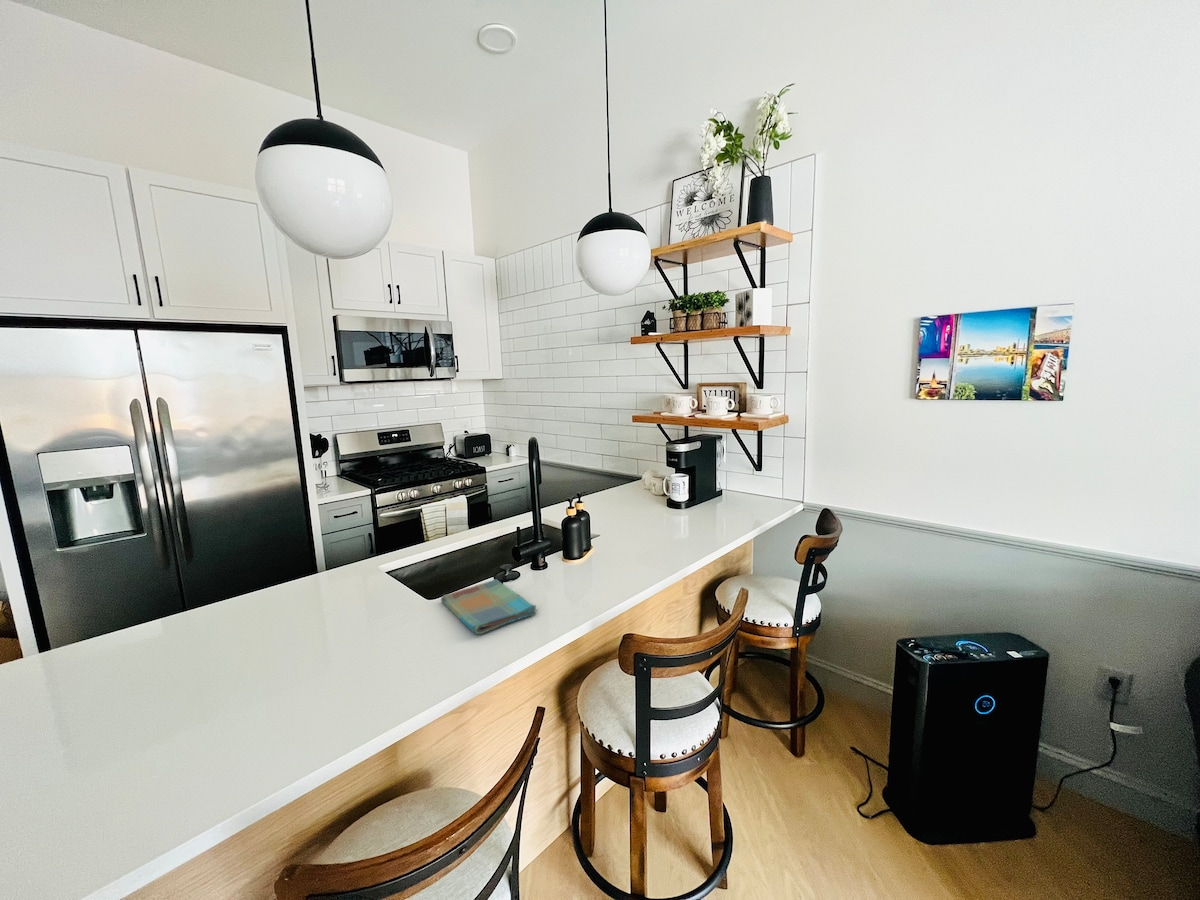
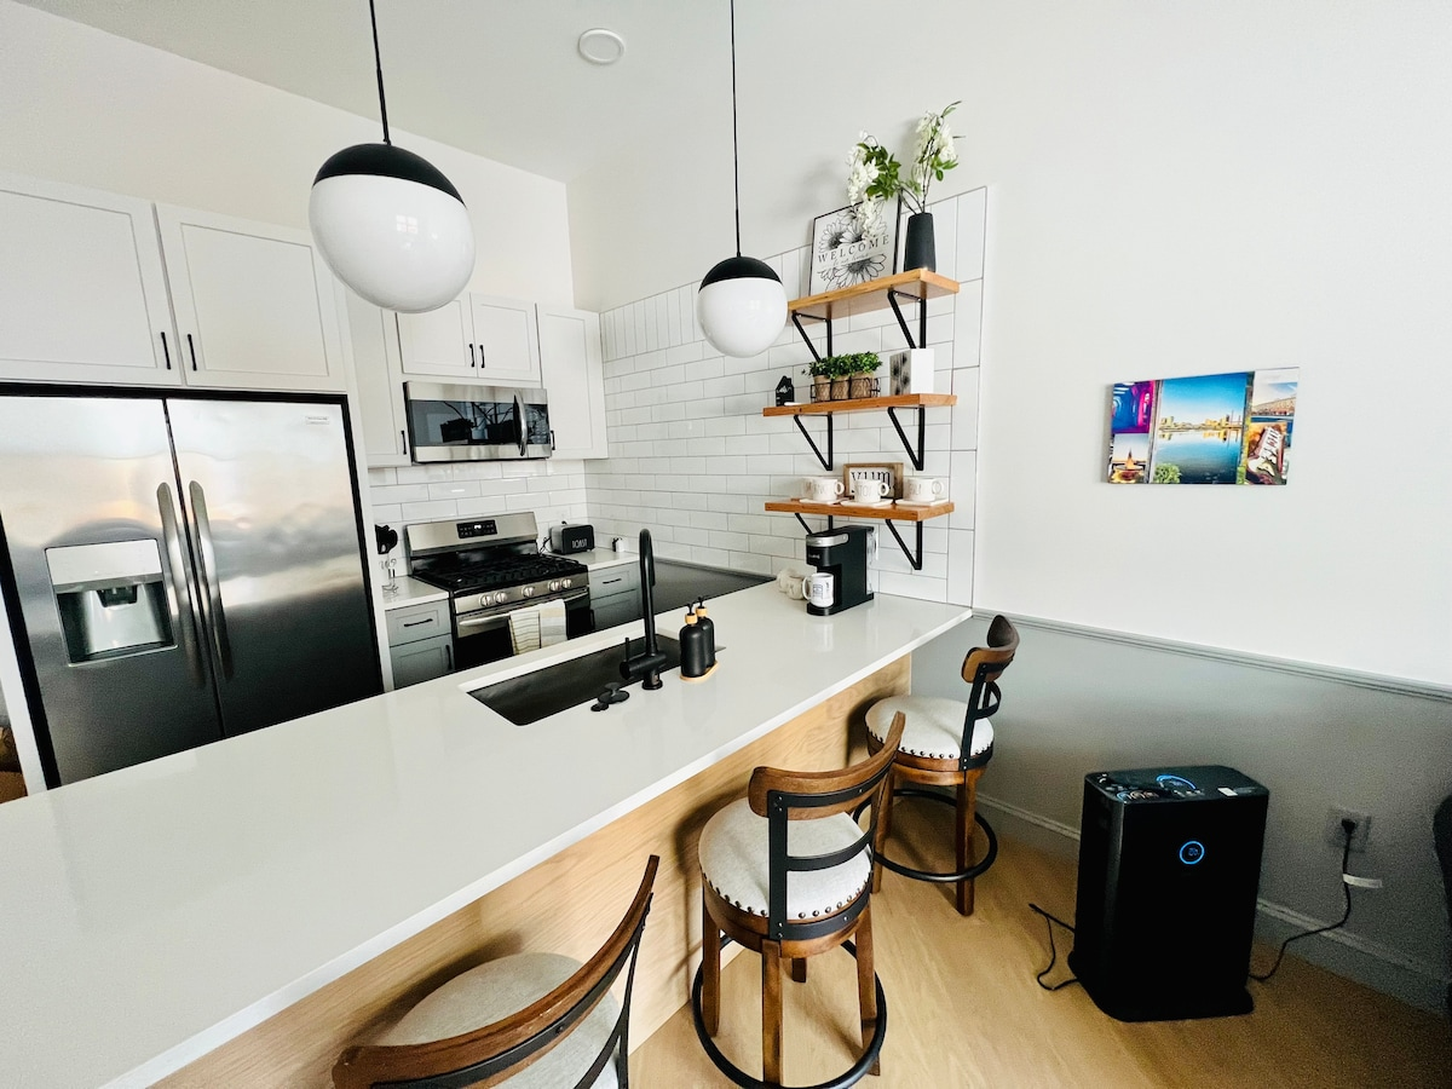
- dish towel (487, 603)
